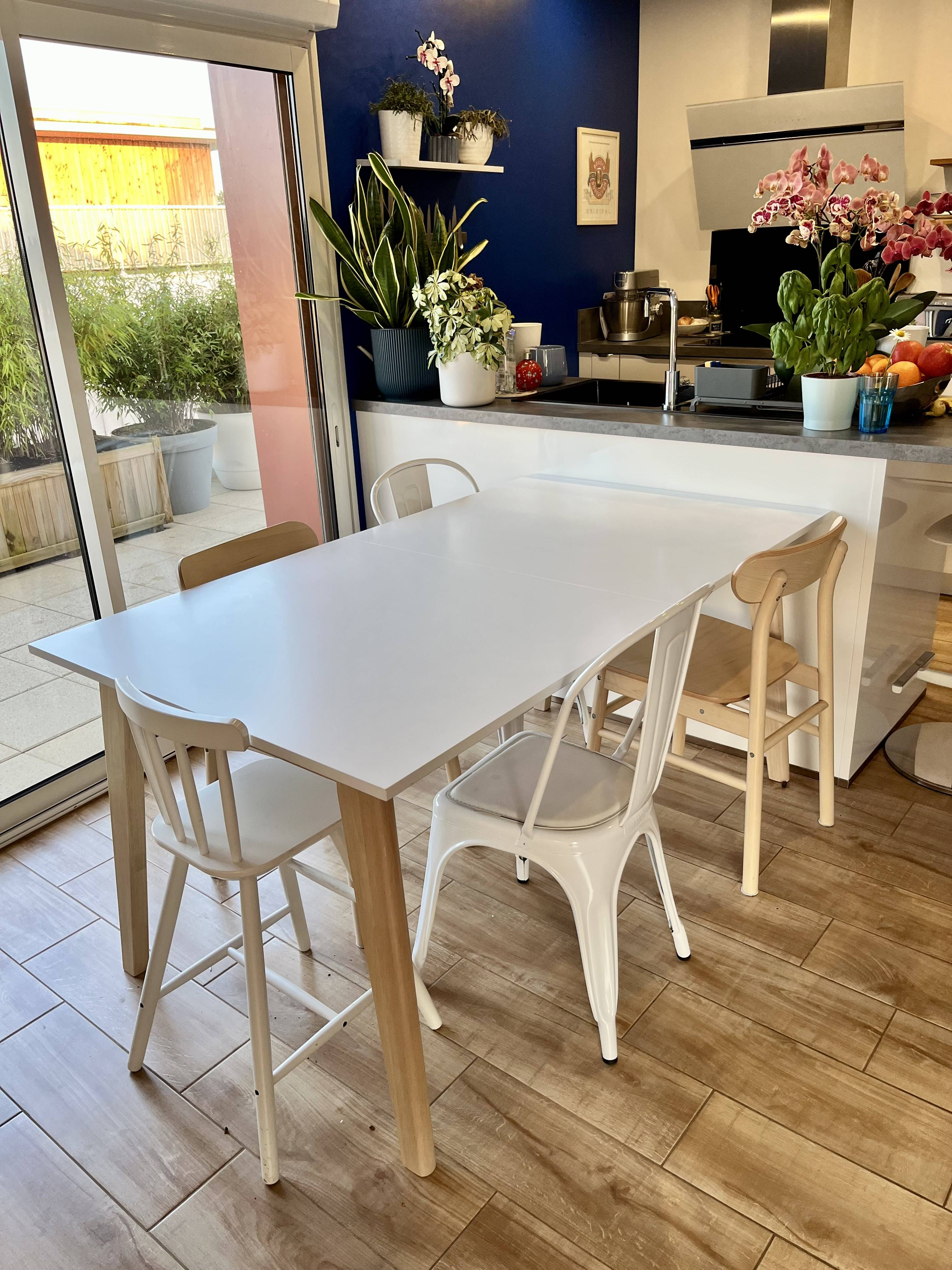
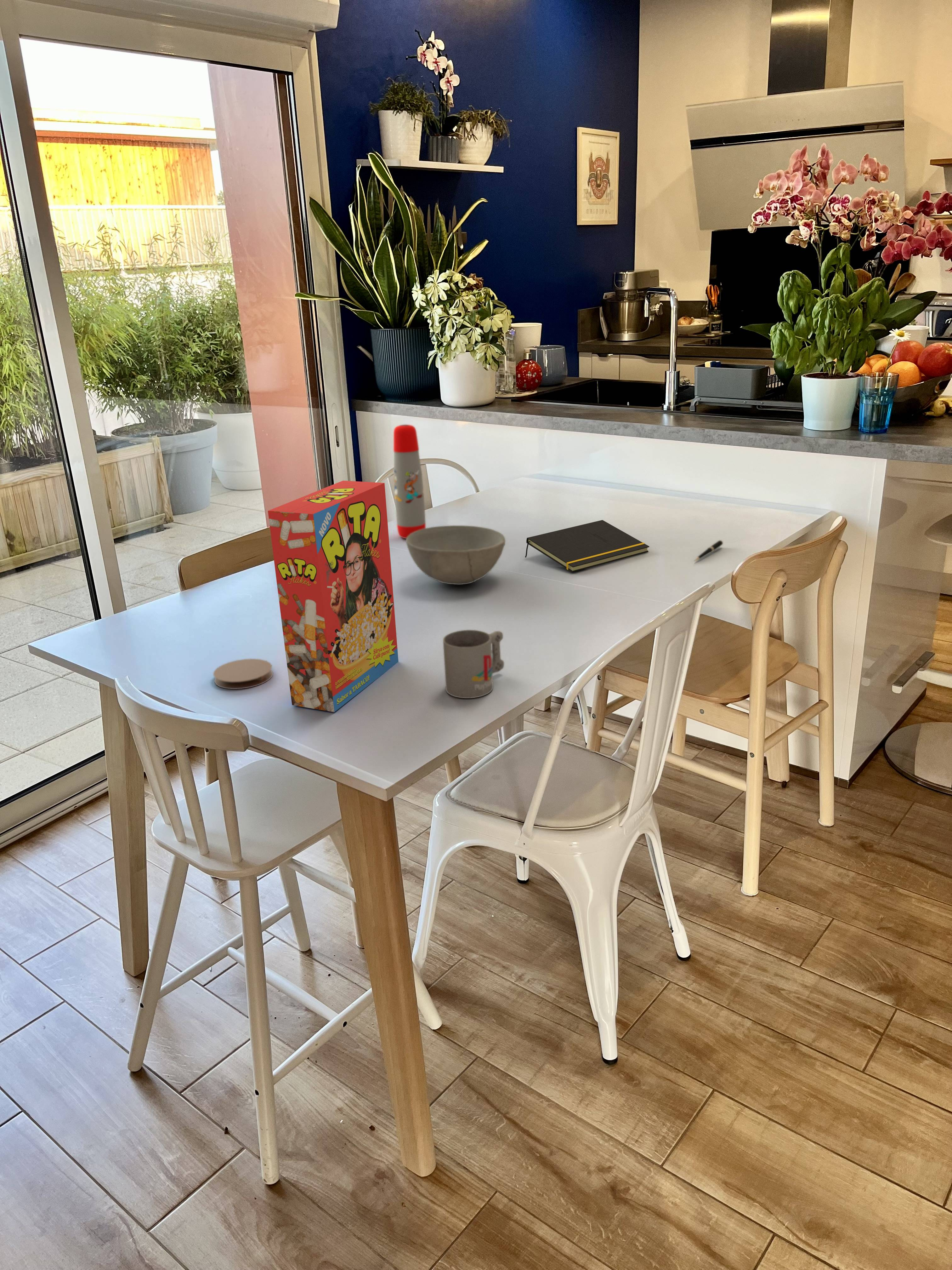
+ coaster (243, 673)
+ notepad (588, 545)
+ cereal box (339, 593)
+ pen (708, 551)
+ mug (477, 659)
+ bowl (457, 559)
+ water bottle (408, 481)
